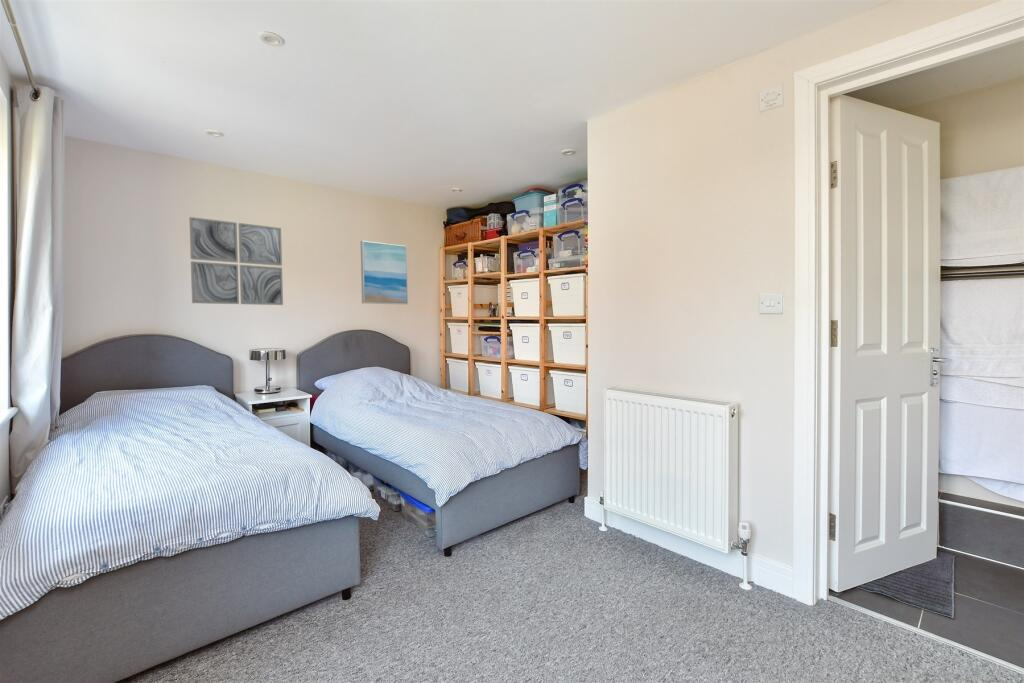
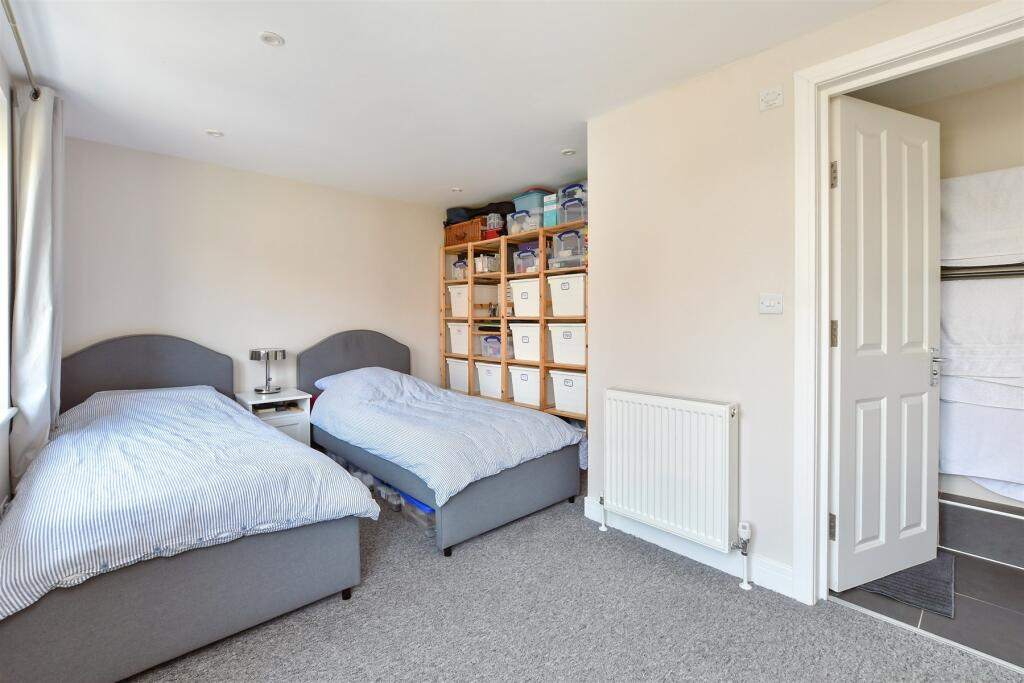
- wall art (385, 273)
- wall art (240, 262)
